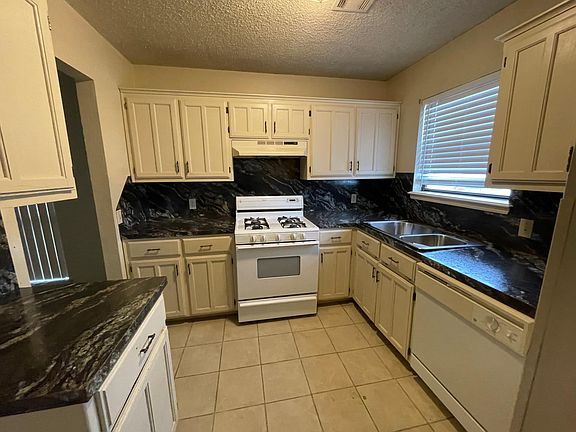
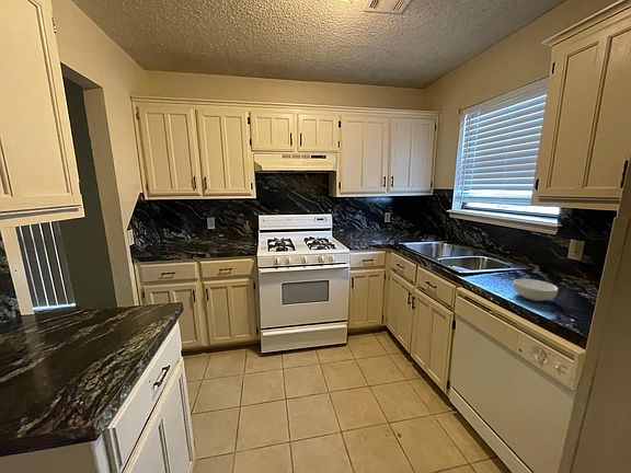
+ cereal bowl (534, 290)
